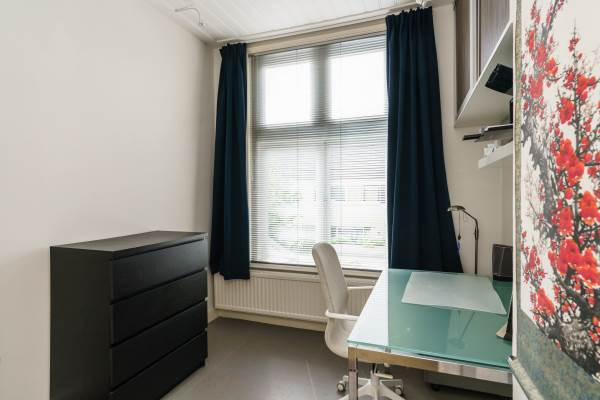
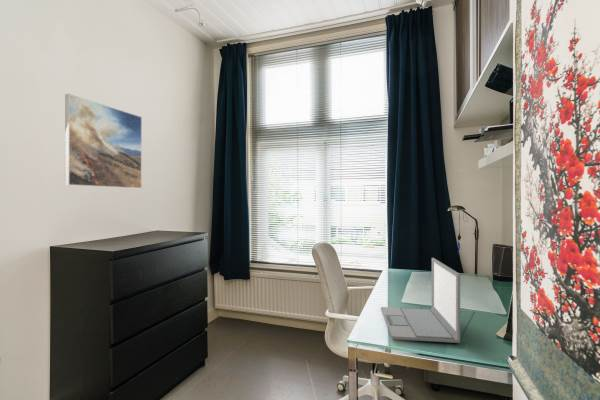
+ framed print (107, 146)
+ laptop (415, 308)
